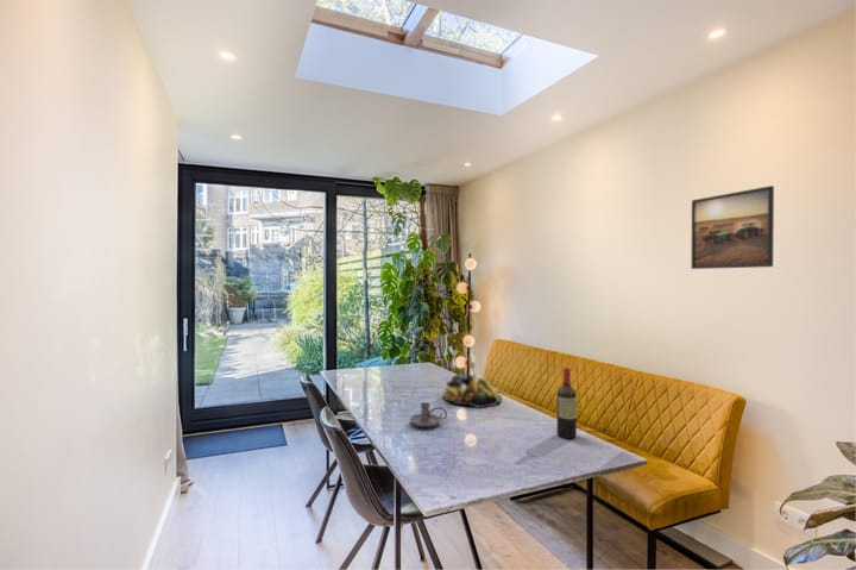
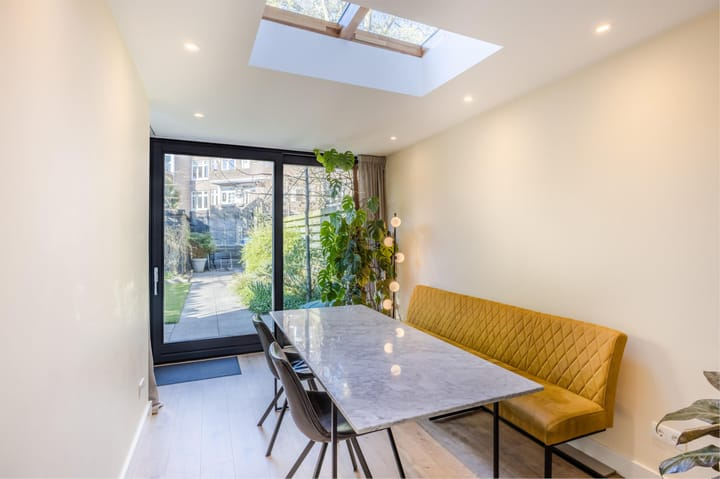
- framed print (729, 231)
- candle holder (428, 413)
- fruit bowl (472, 387)
- wine bottle (566, 401)
